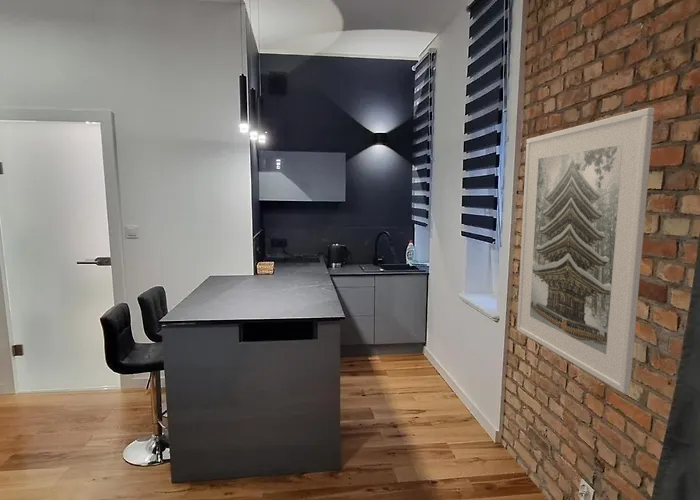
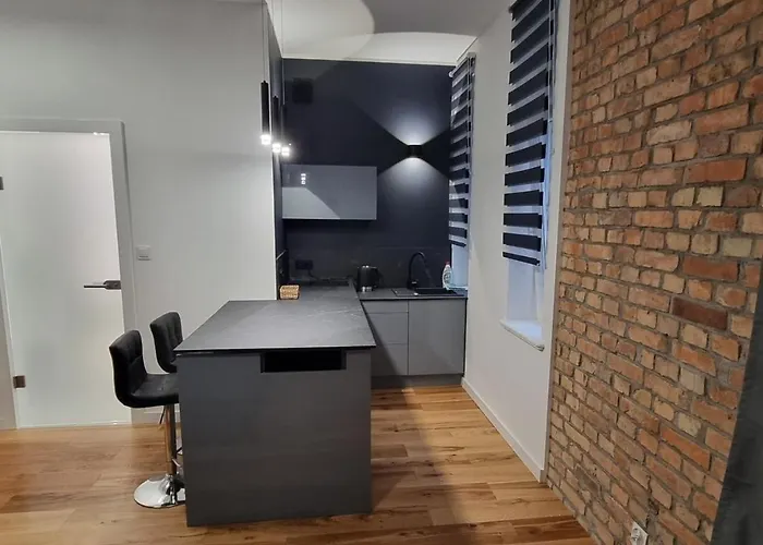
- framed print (569, 245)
